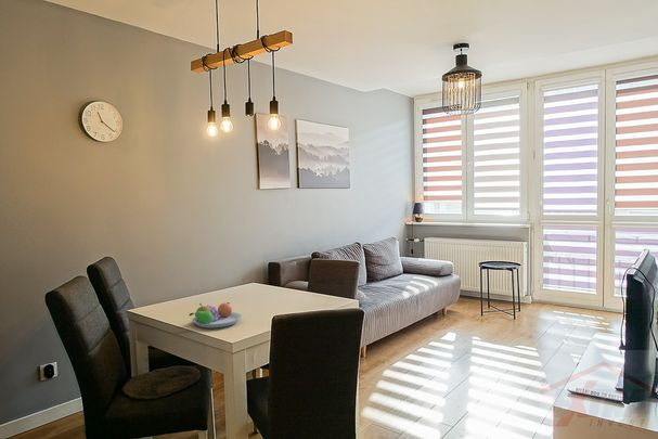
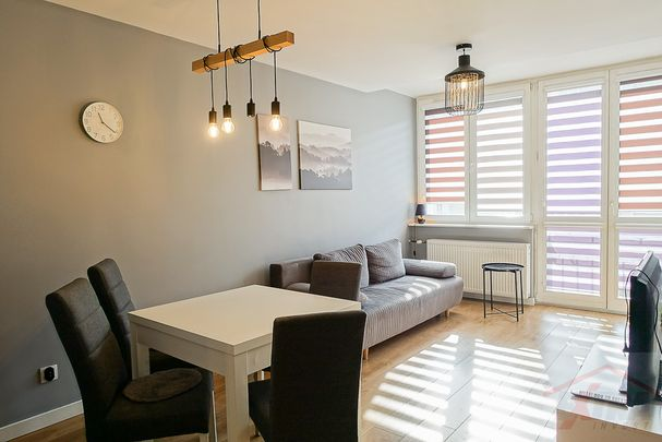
- fruit bowl (215, 313)
